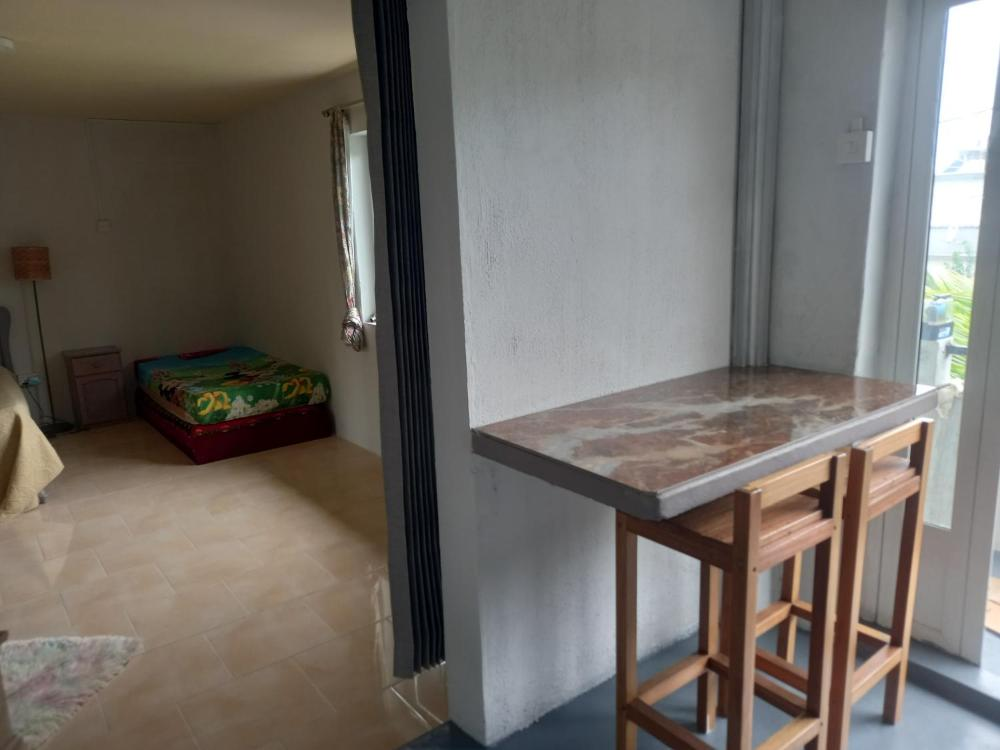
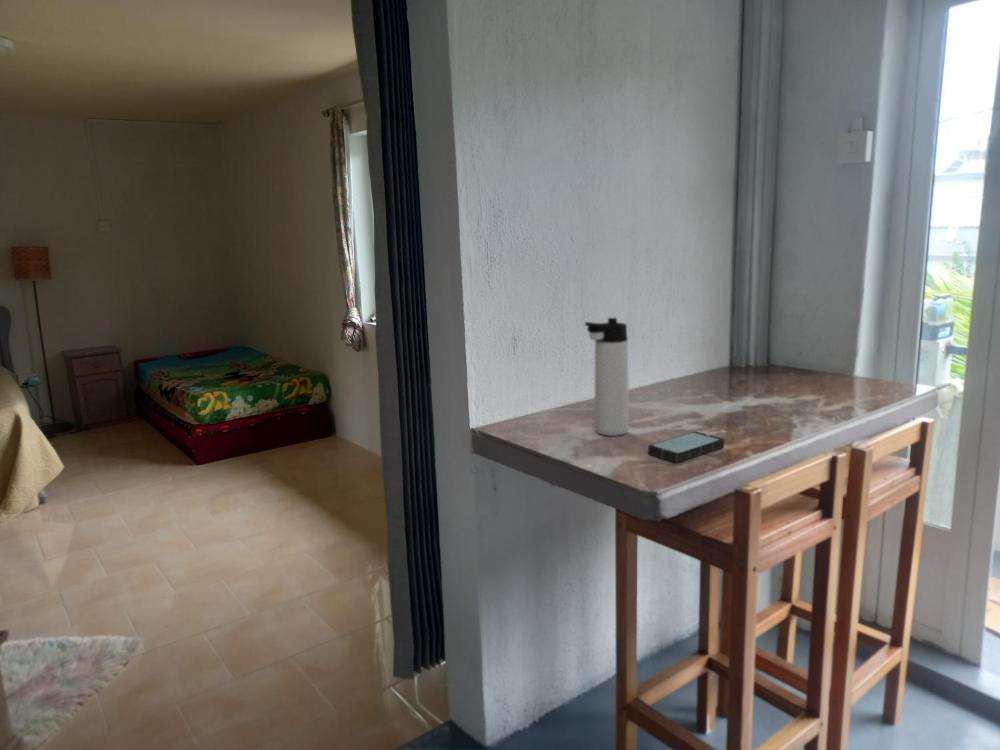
+ smartphone (686, 446)
+ thermos bottle (606, 377)
